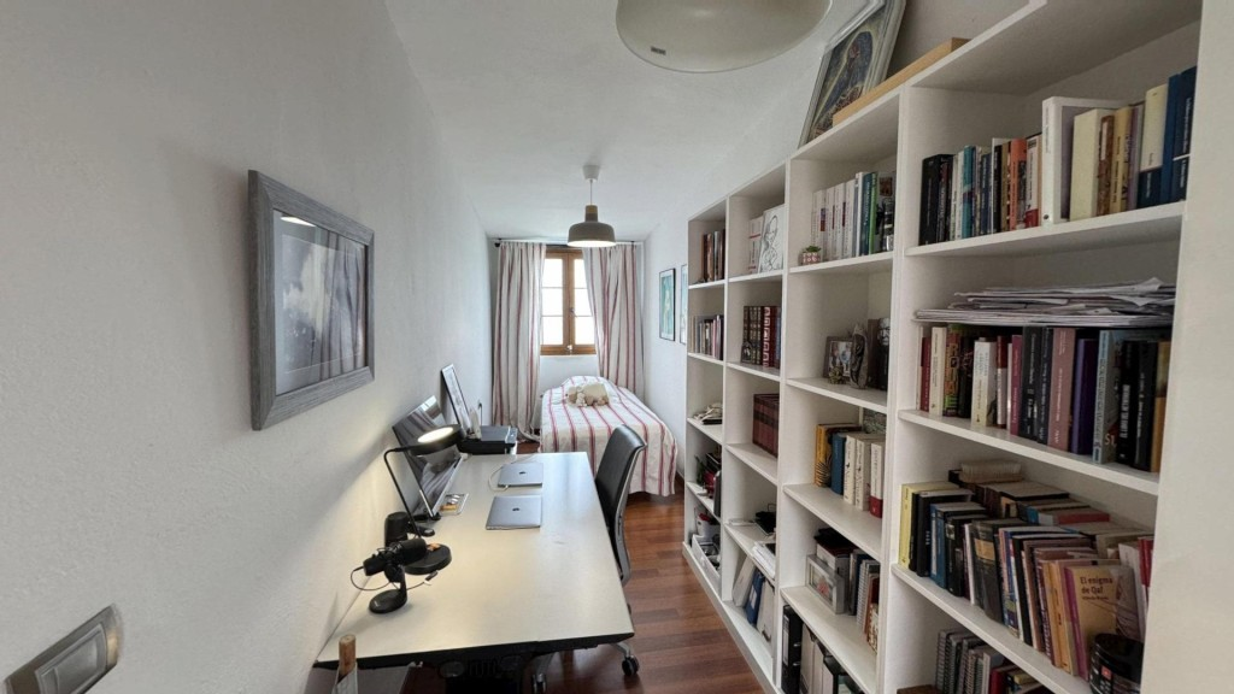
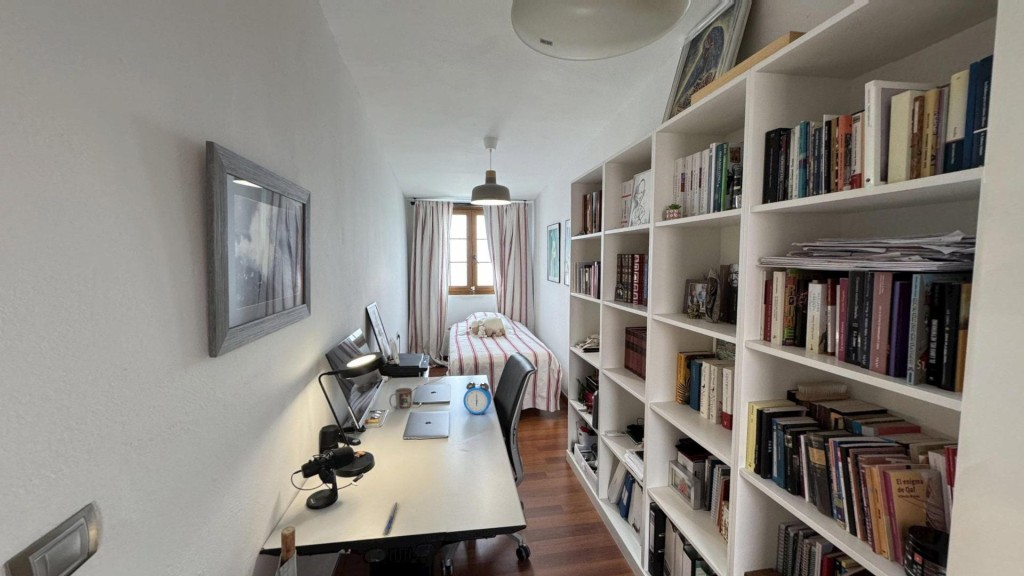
+ mug (400, 399)
+ alarm clock (477, 397)
+ pen (391, 517)
